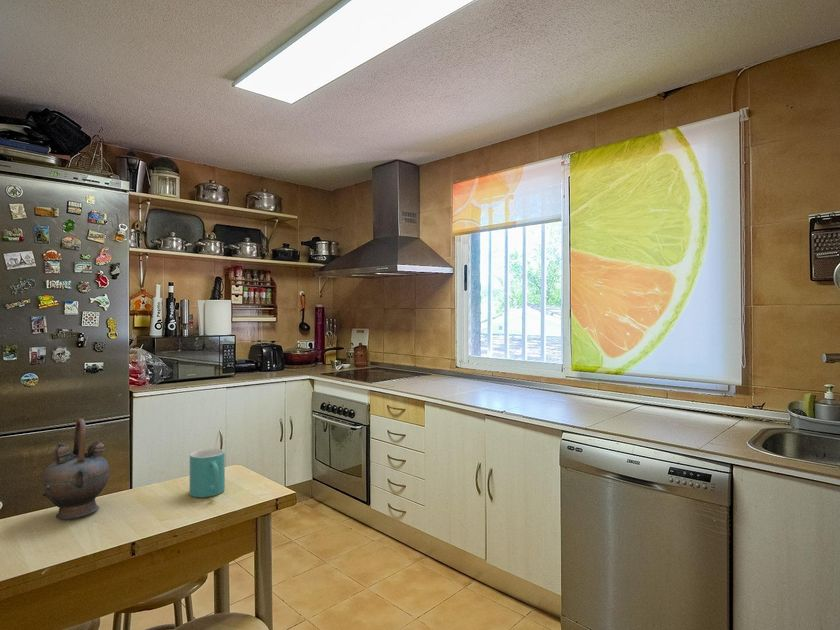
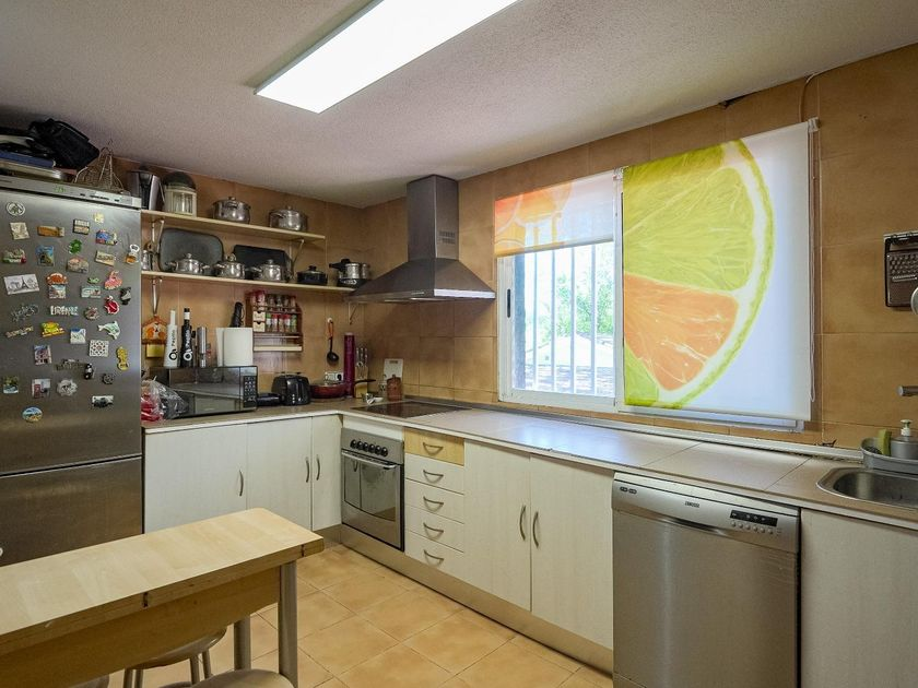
- teapot (77, 467)
- mug (209, 474)
